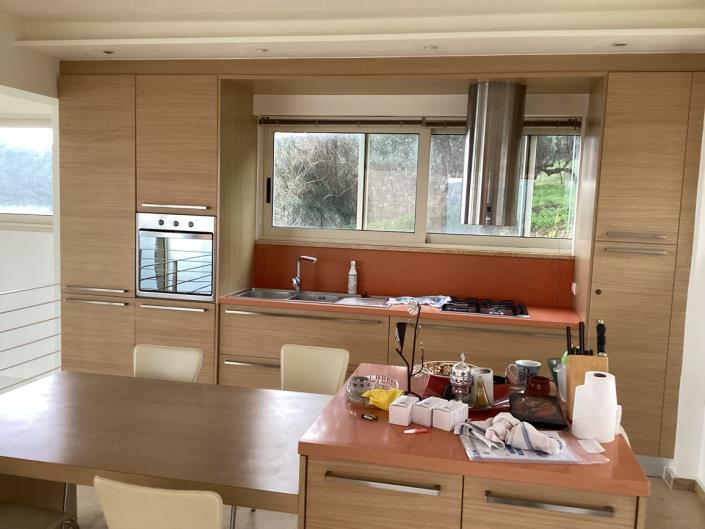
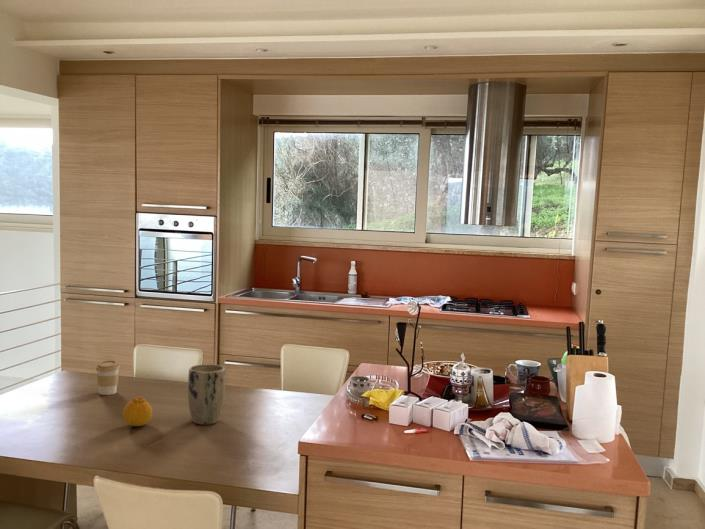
+ coffee cup (107, 377)
+ fruit (137, 411)
+ plant pot (206, 394)
